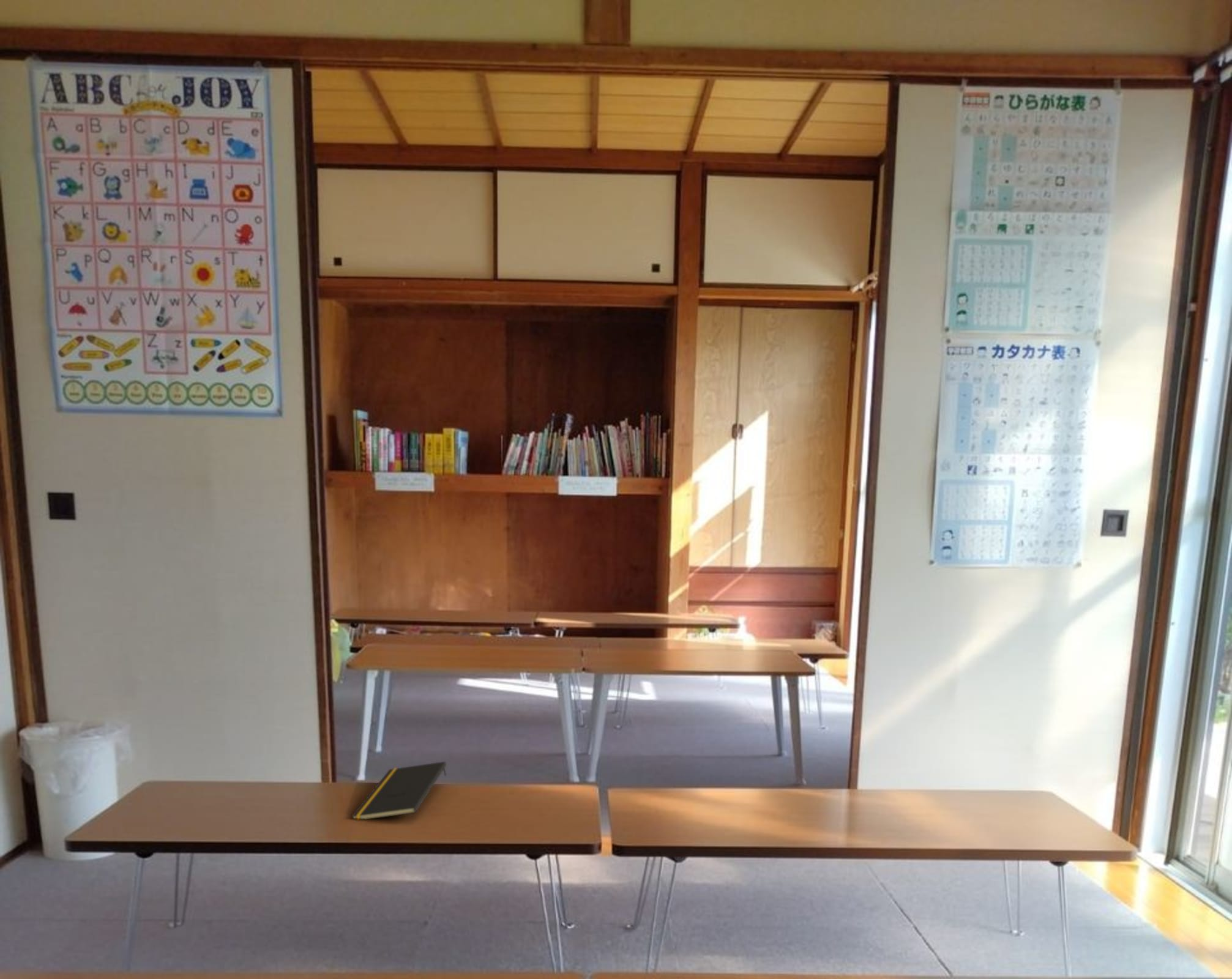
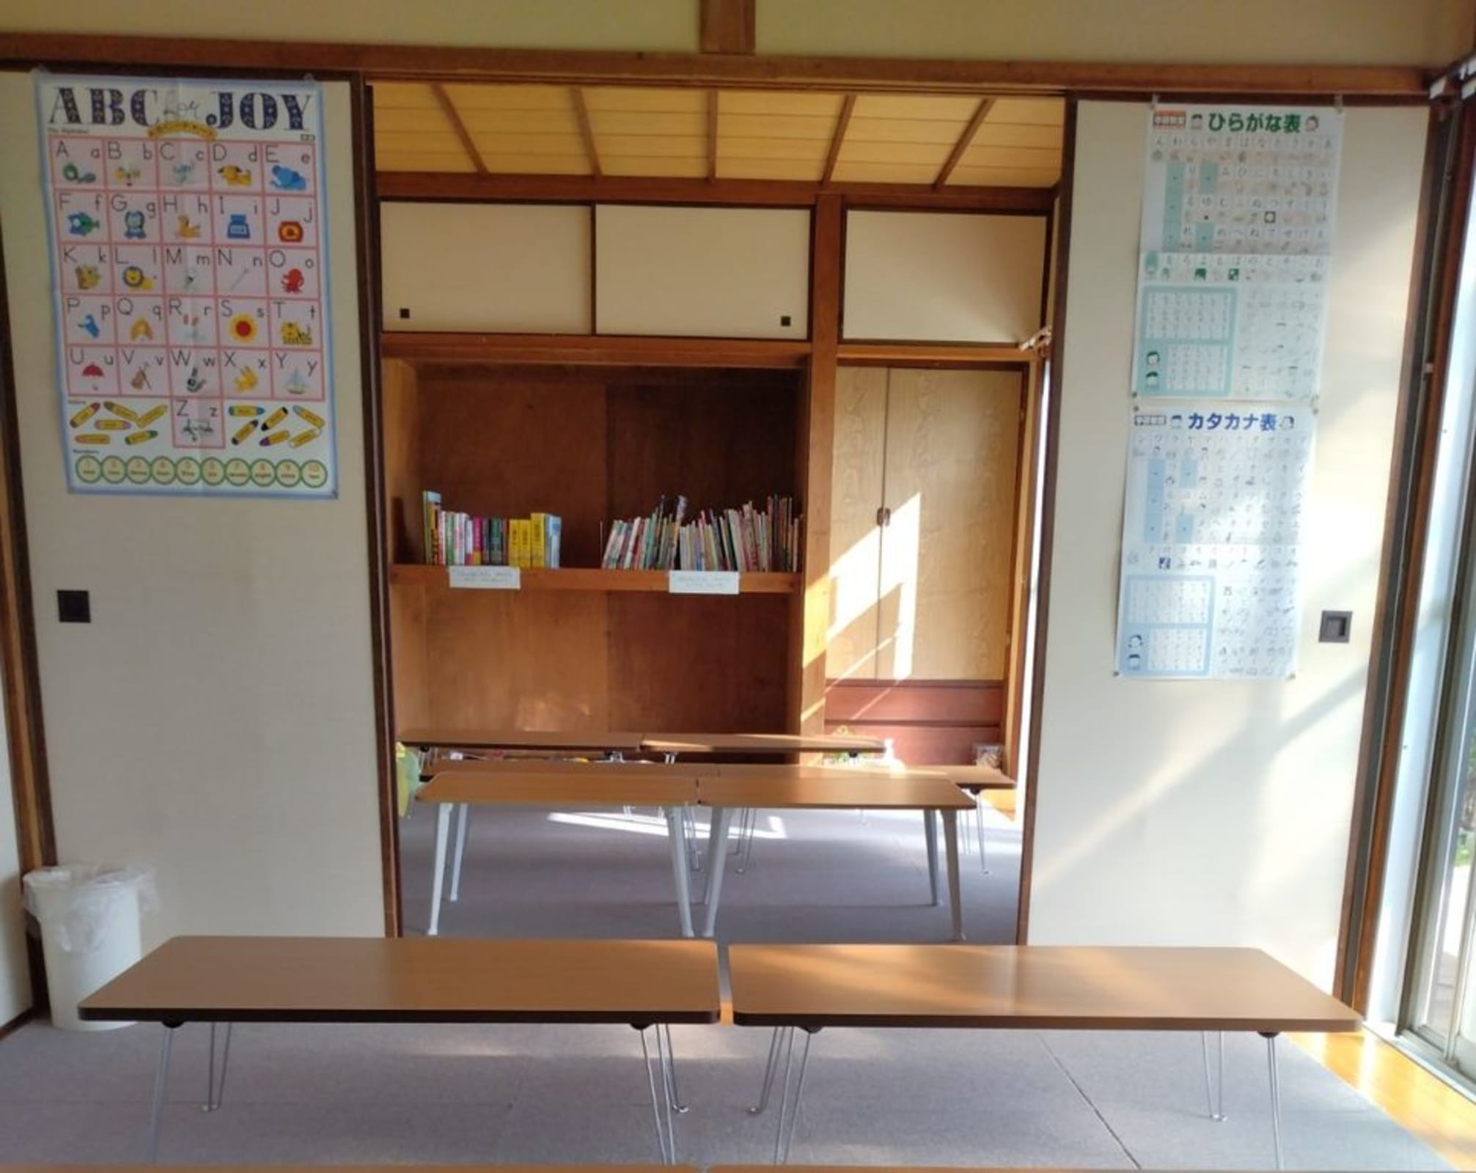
- notepad (401, 789)
